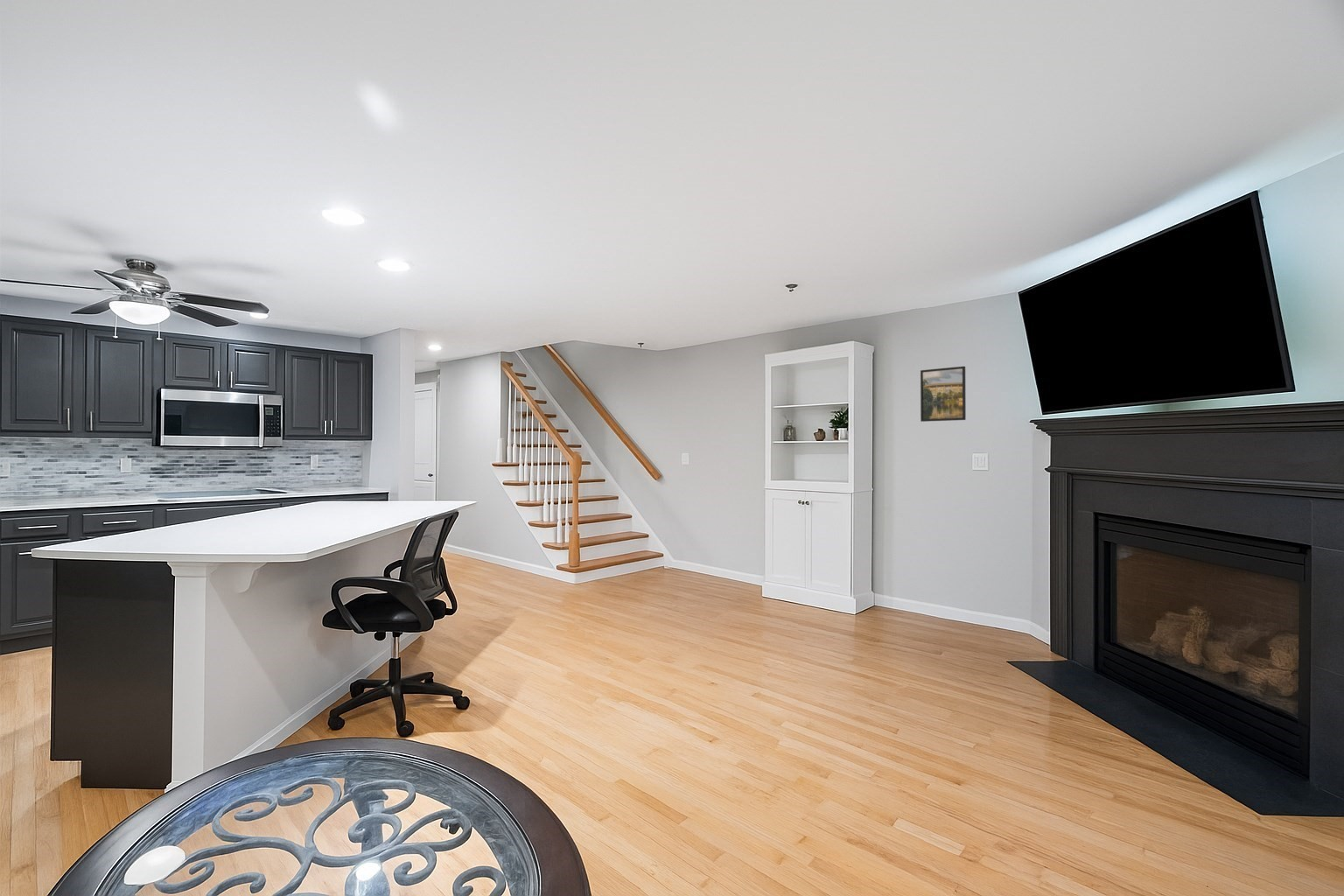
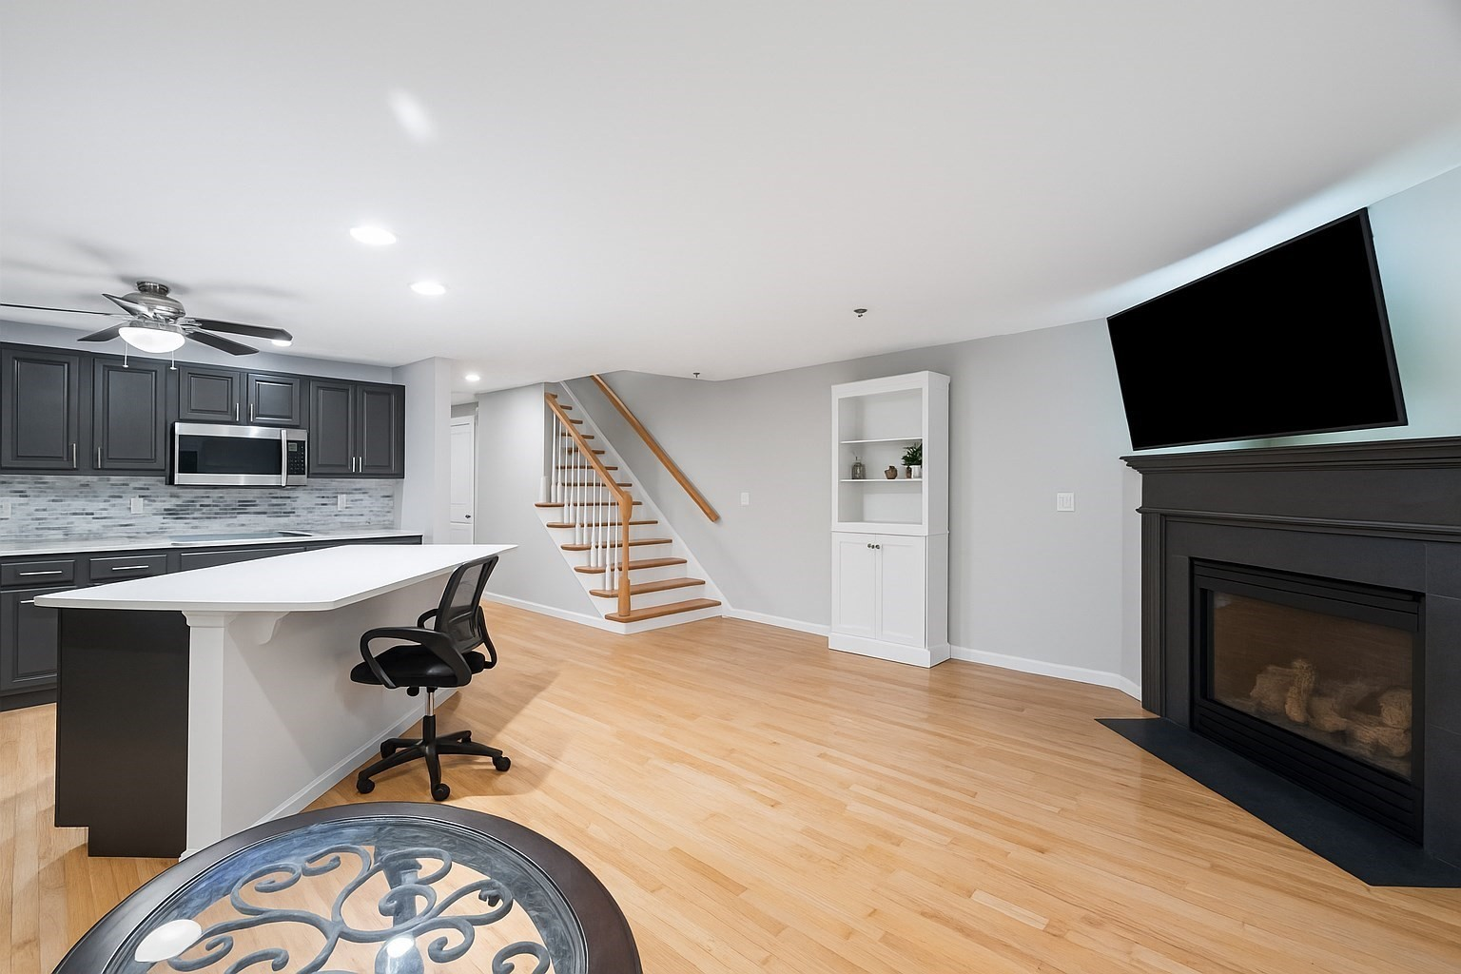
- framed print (942, 394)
